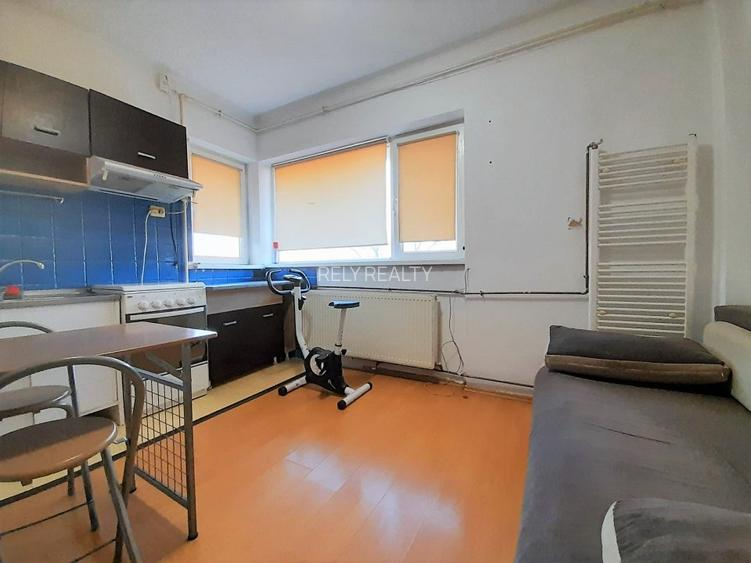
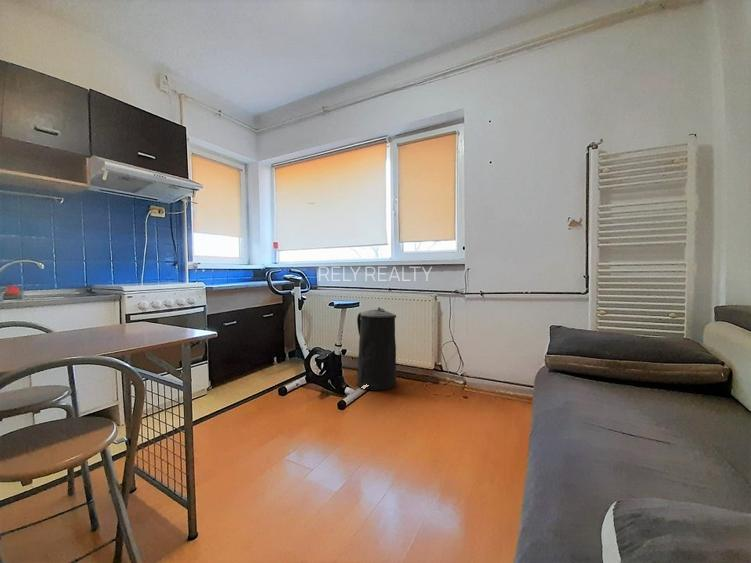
+ trash can (373, 345)
